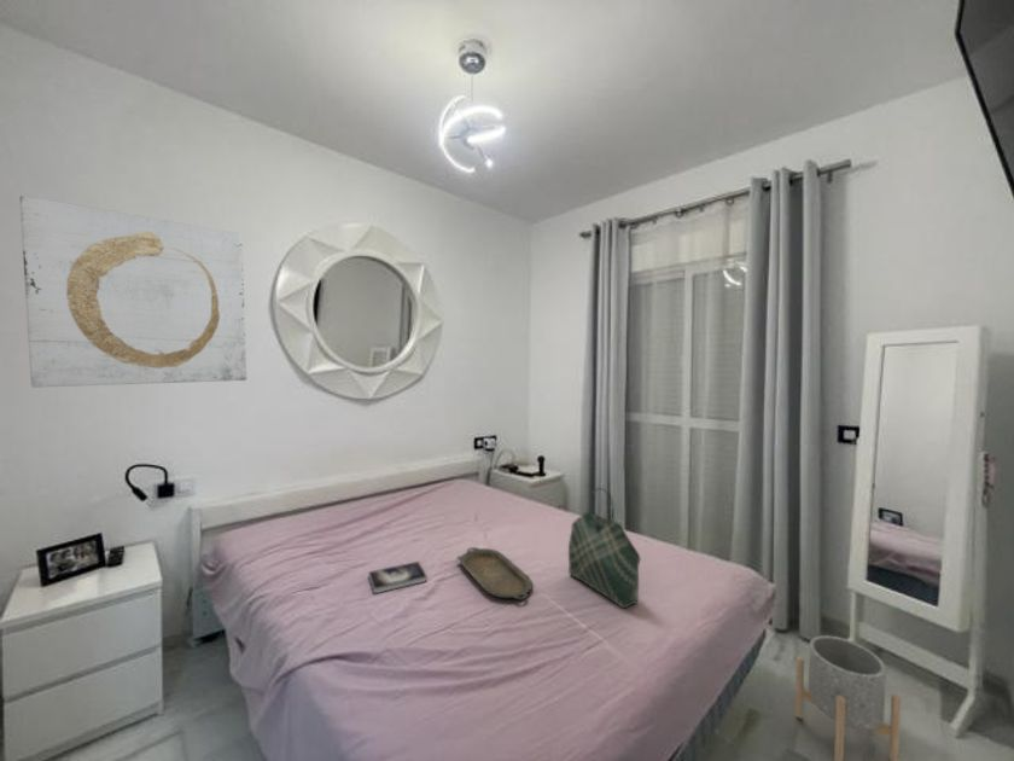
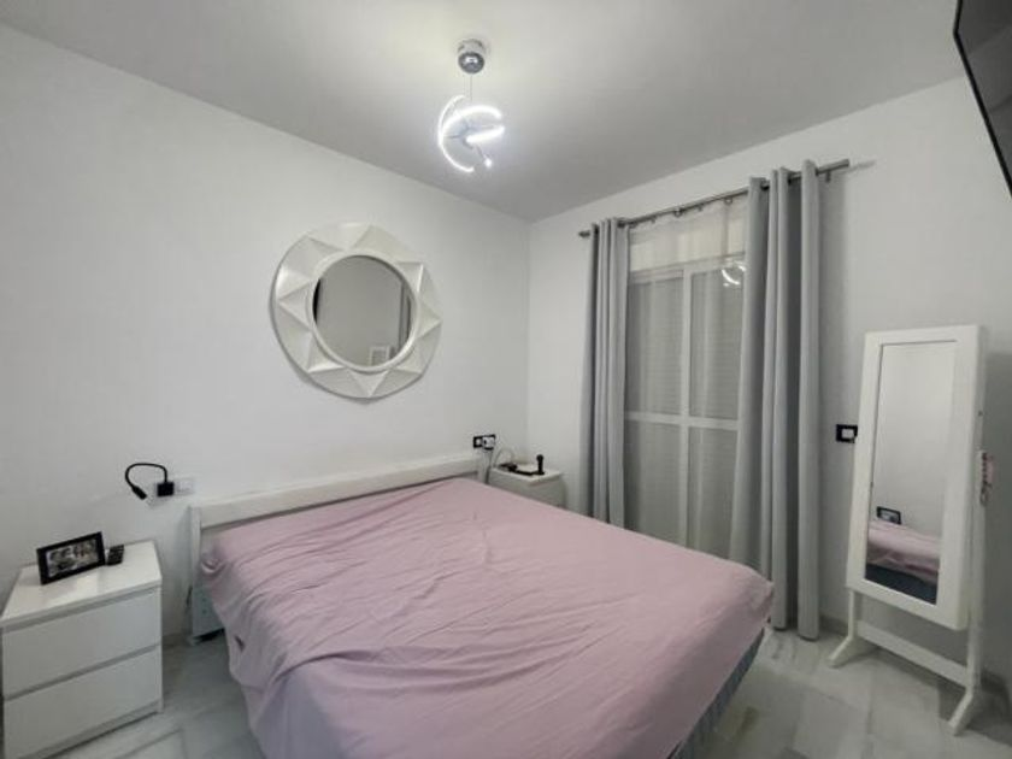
- wall art (148, 301)
- book (397, 576)
- tote bag (602, 538)
- planter (844, 696)
- serving tray (494, 573)
